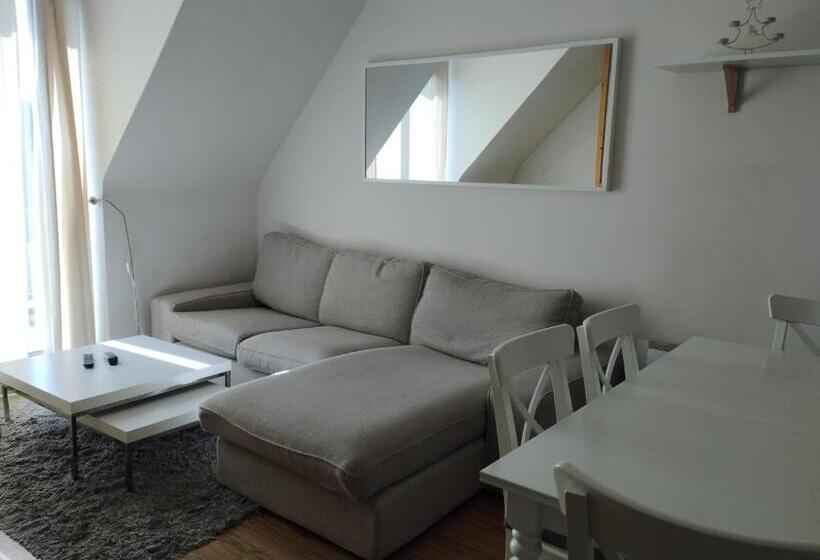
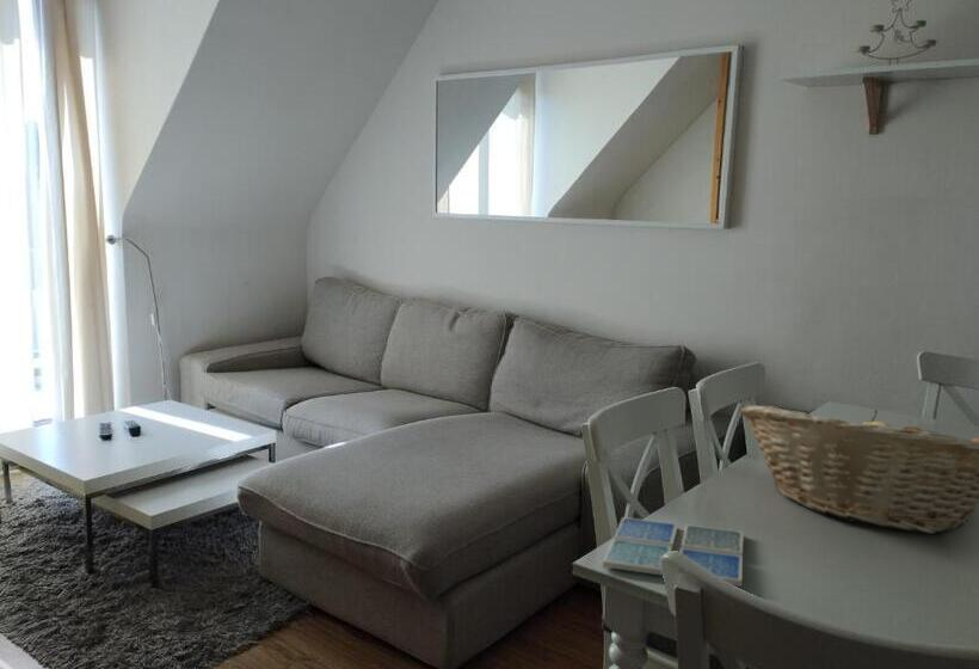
+ drink coaster (672, 547)
+ fruit basket (866, 454)
